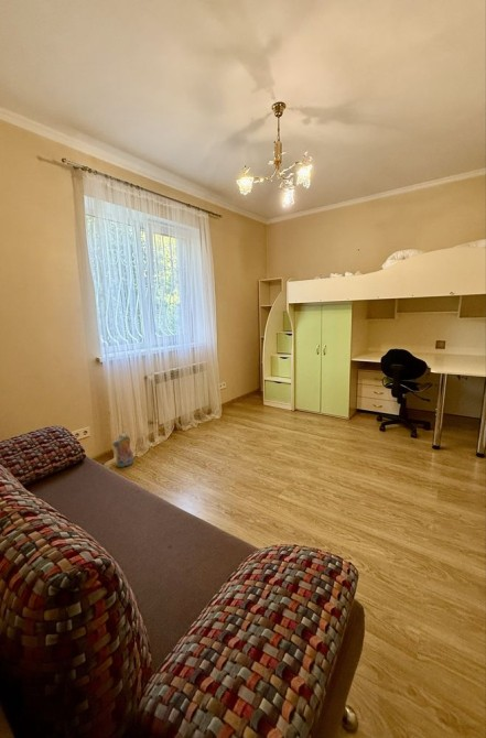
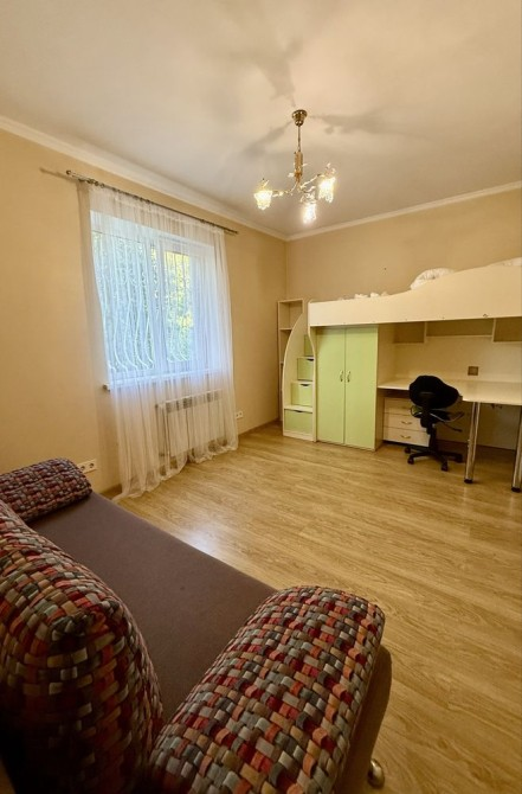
- plush toy (123, 448)
